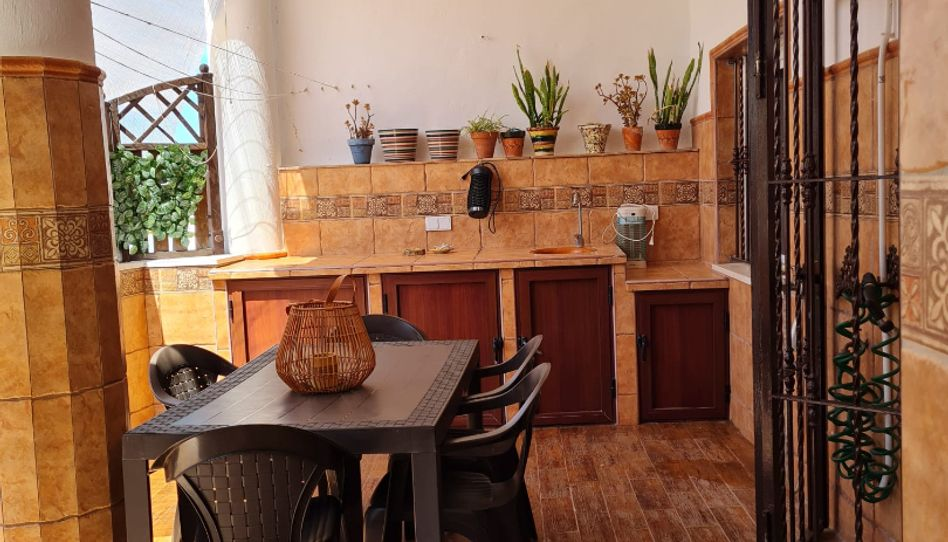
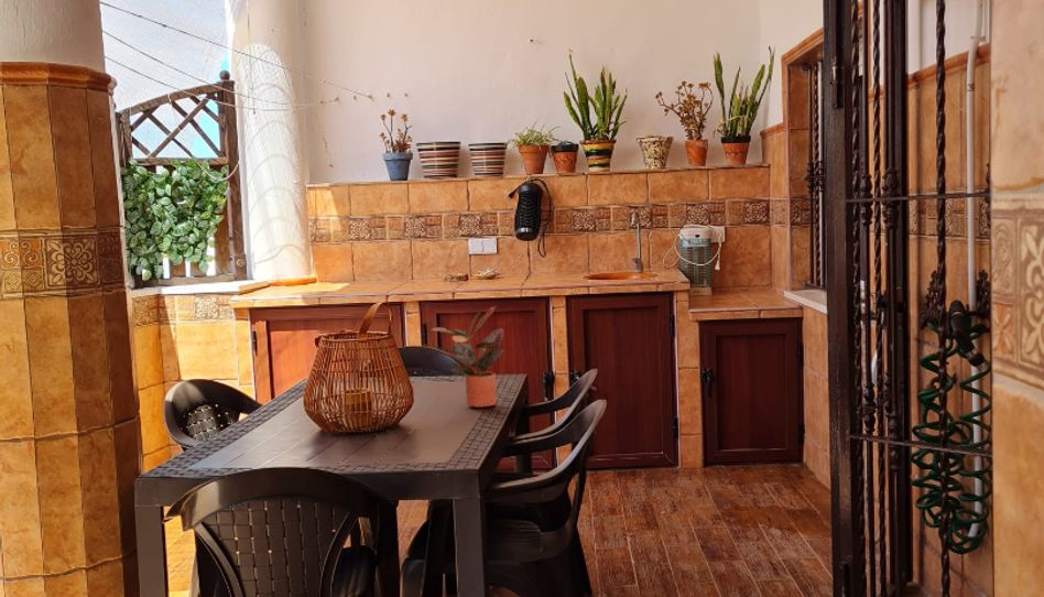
+ potted plant (469, 357)
